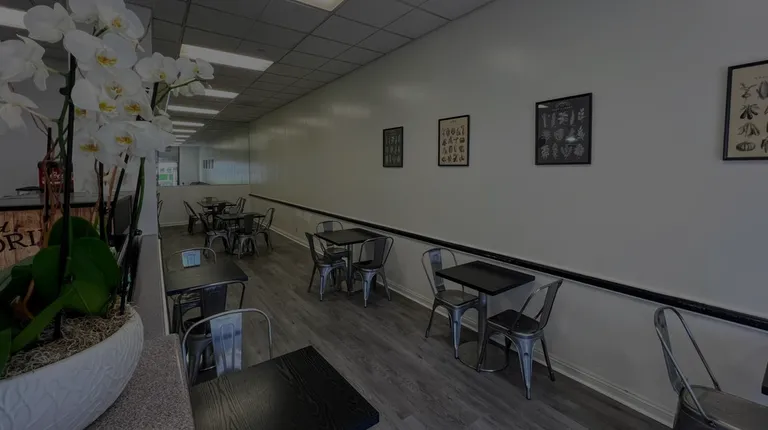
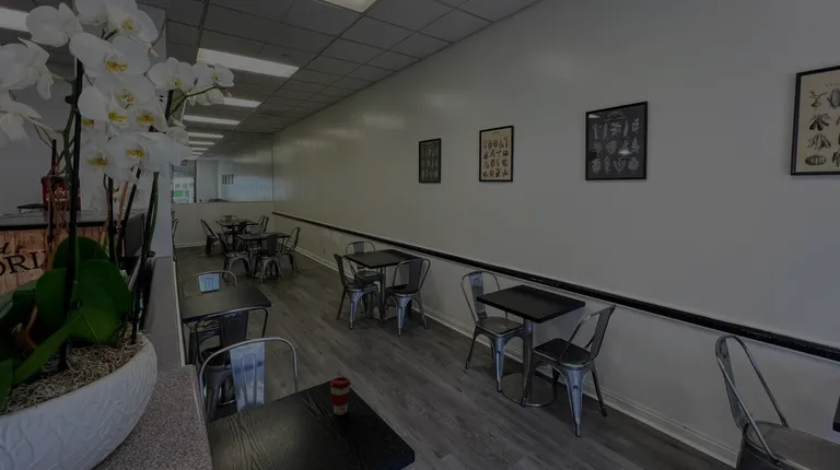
+ coffee cup (340, 396)
